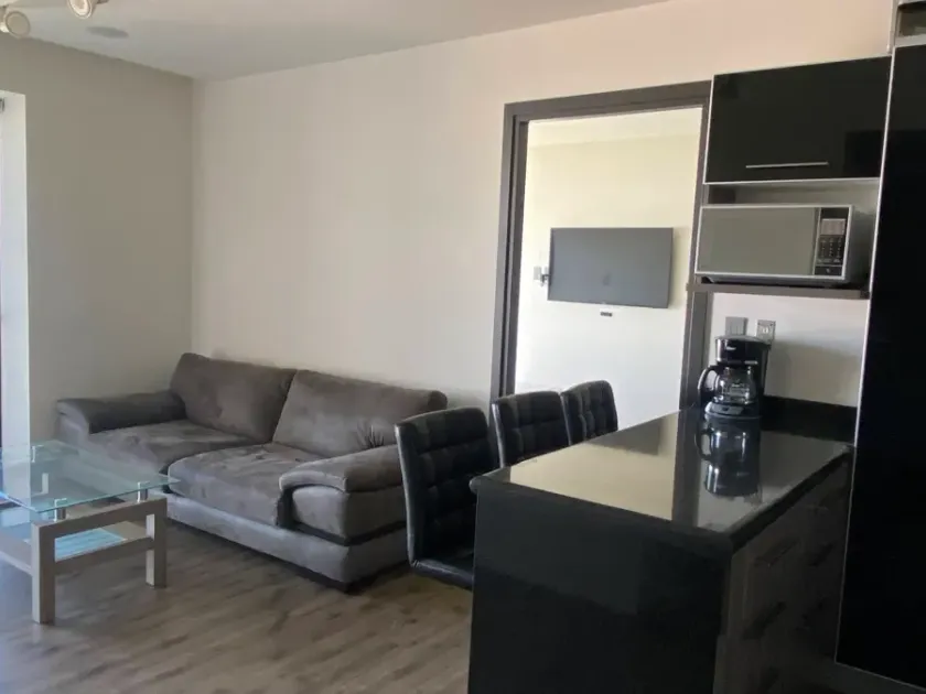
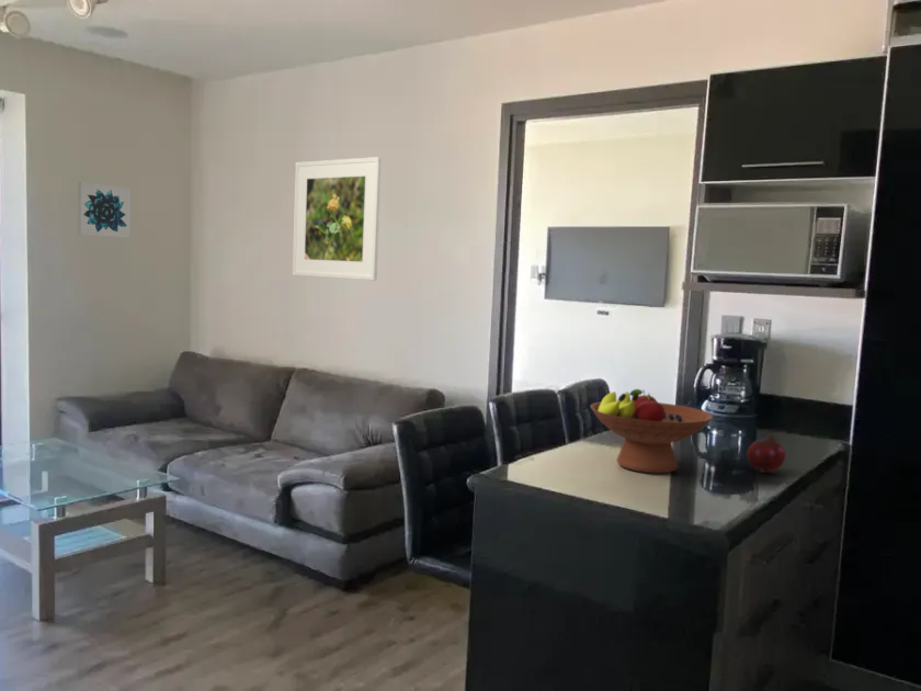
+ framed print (334, 218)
+ fruit (765, 453)
+ wall art (104, 211)
+ fruit bowl (649, 428)
